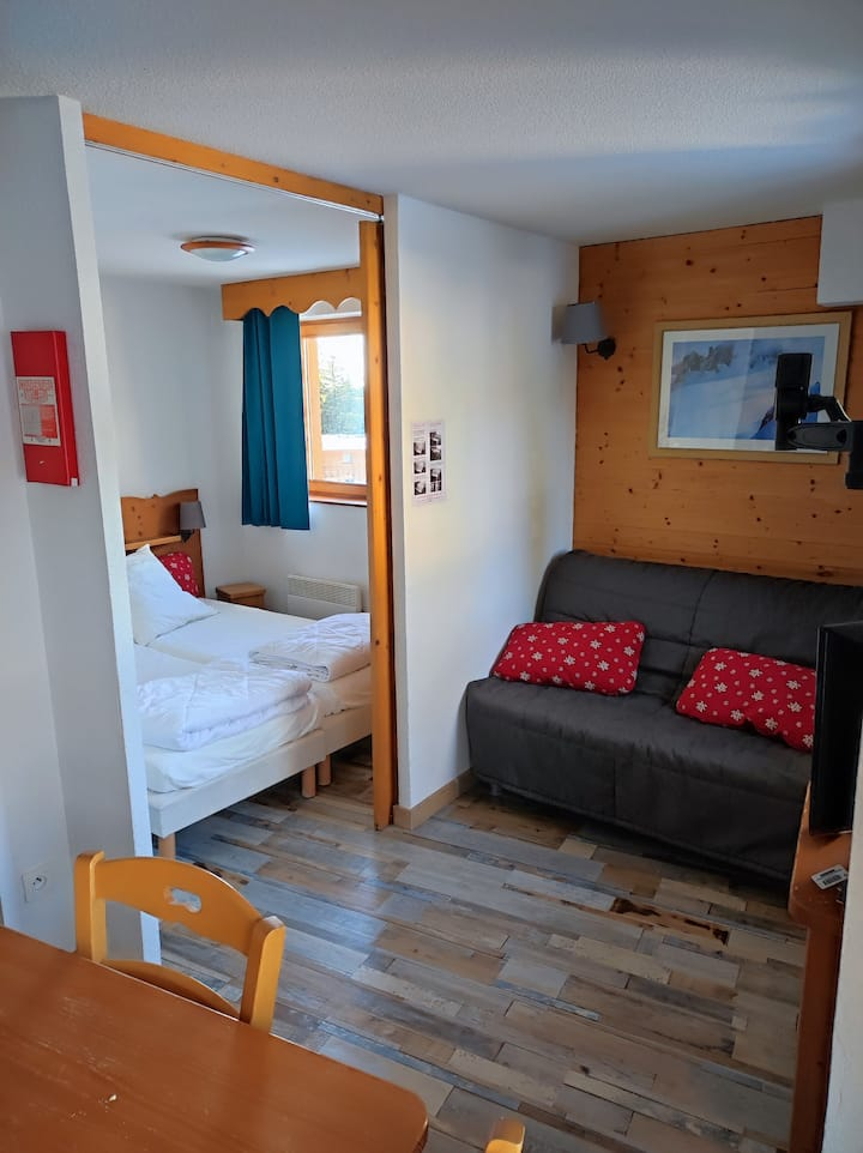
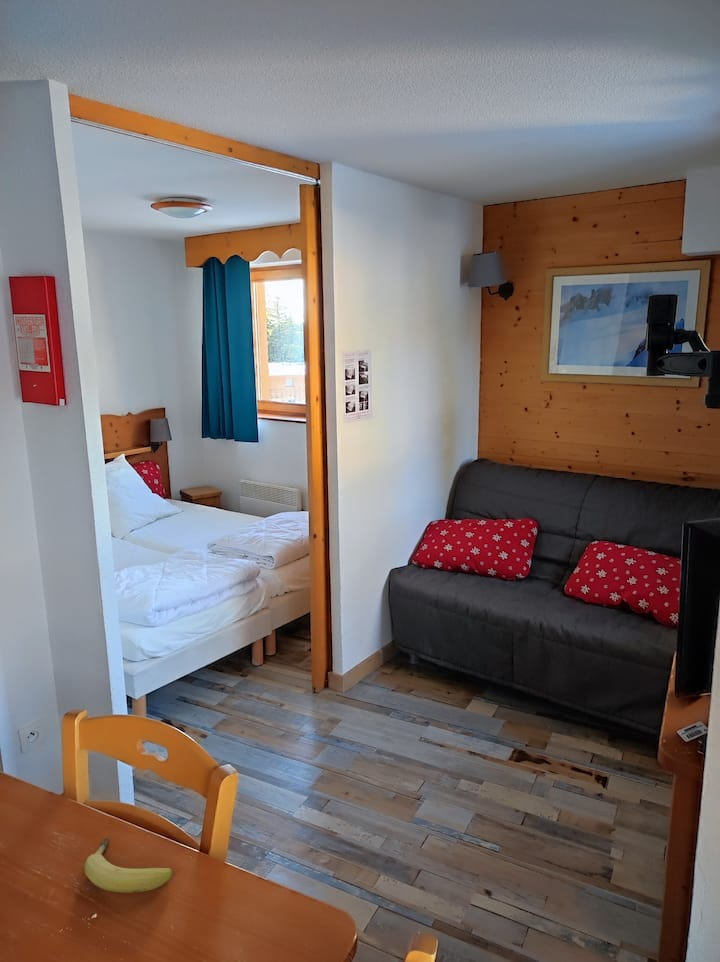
+ fruit (120, 867)
